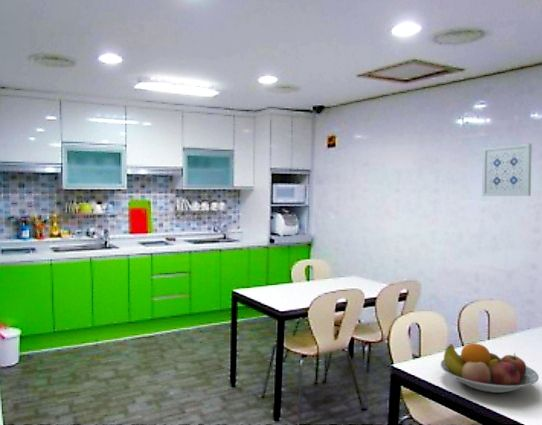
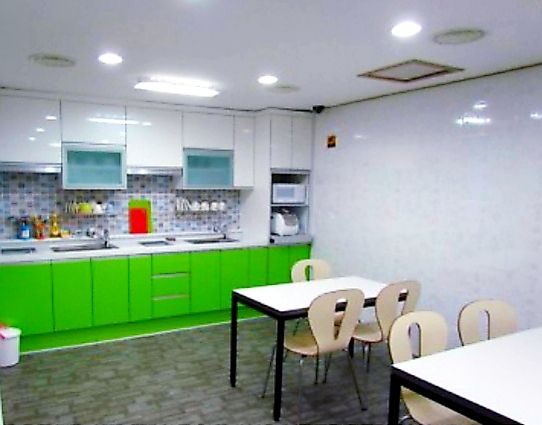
- fruit bowl (487, 365)
- wall art (505, 171)
